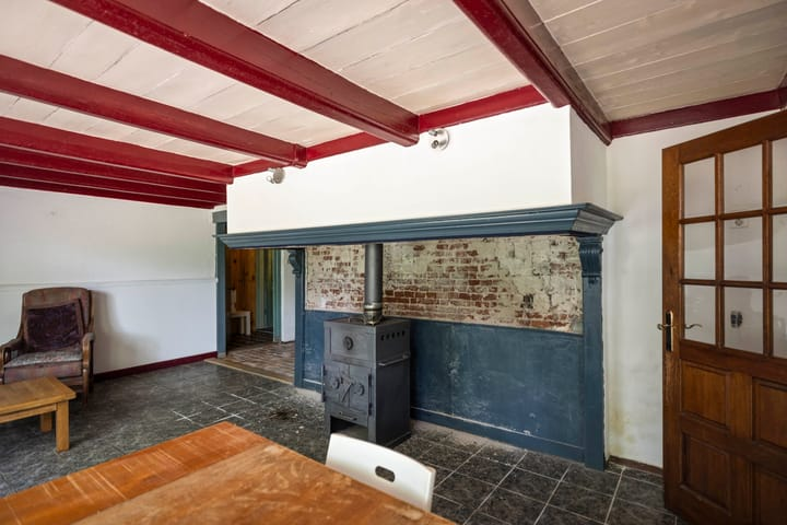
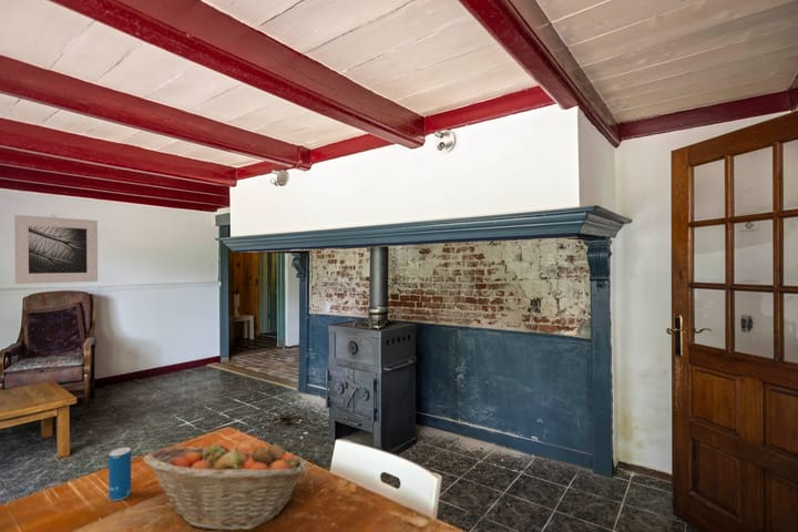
+ beverage can (120, 473)
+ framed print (59, 249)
+ fruit basket (228, 473)
